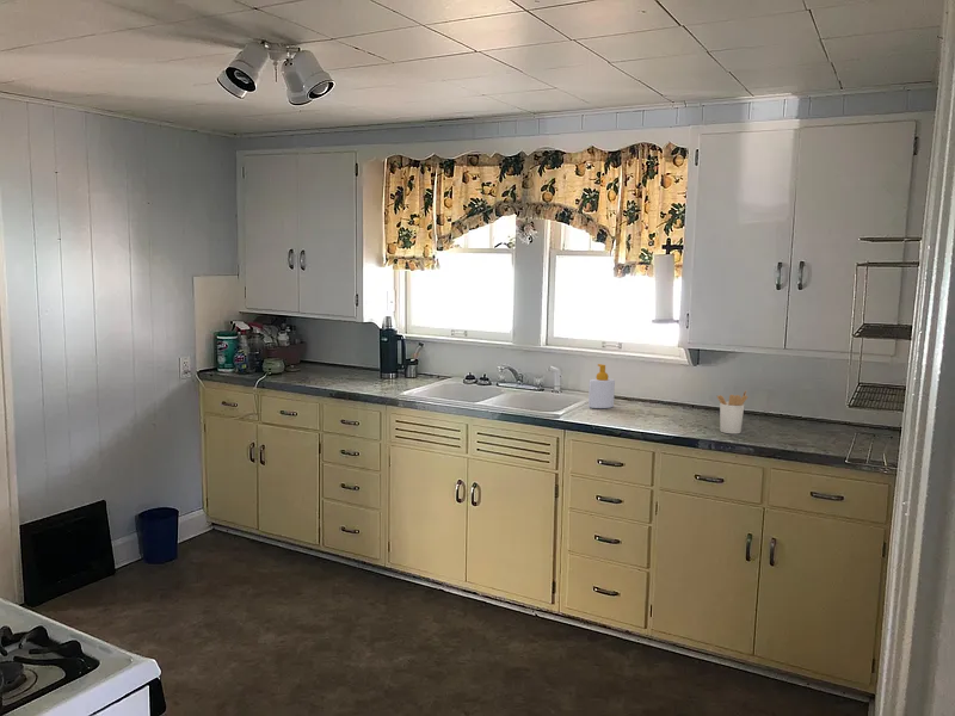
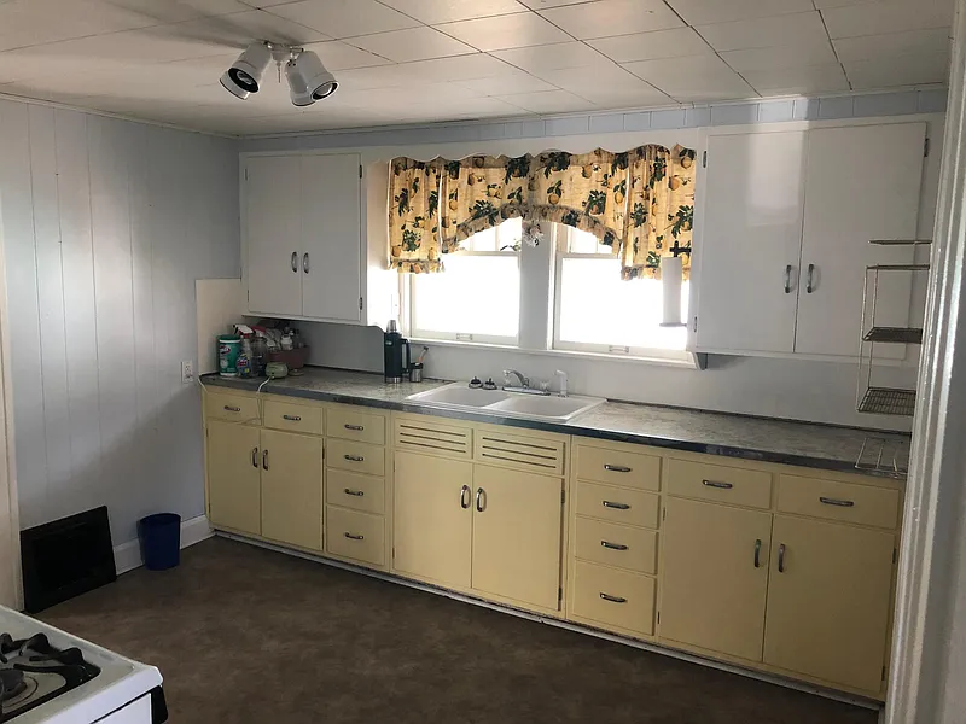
- soap bottle (602, 385)
- utensil holder (733, 412)
